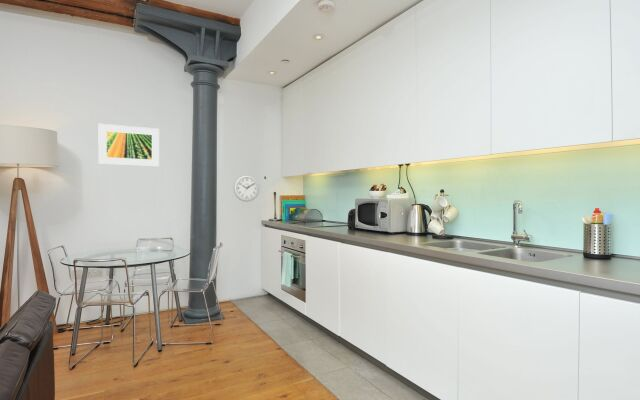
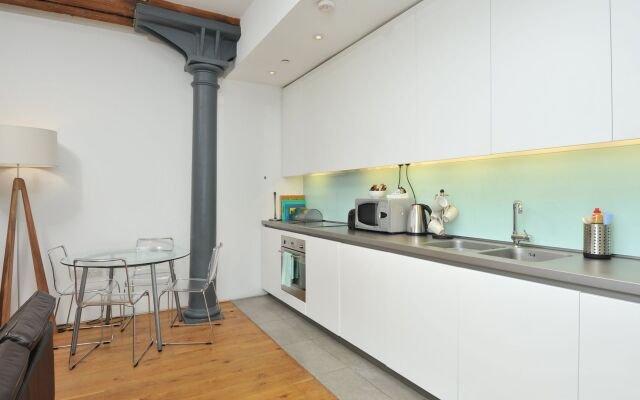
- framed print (129, 145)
- wall clock (246, 188)
